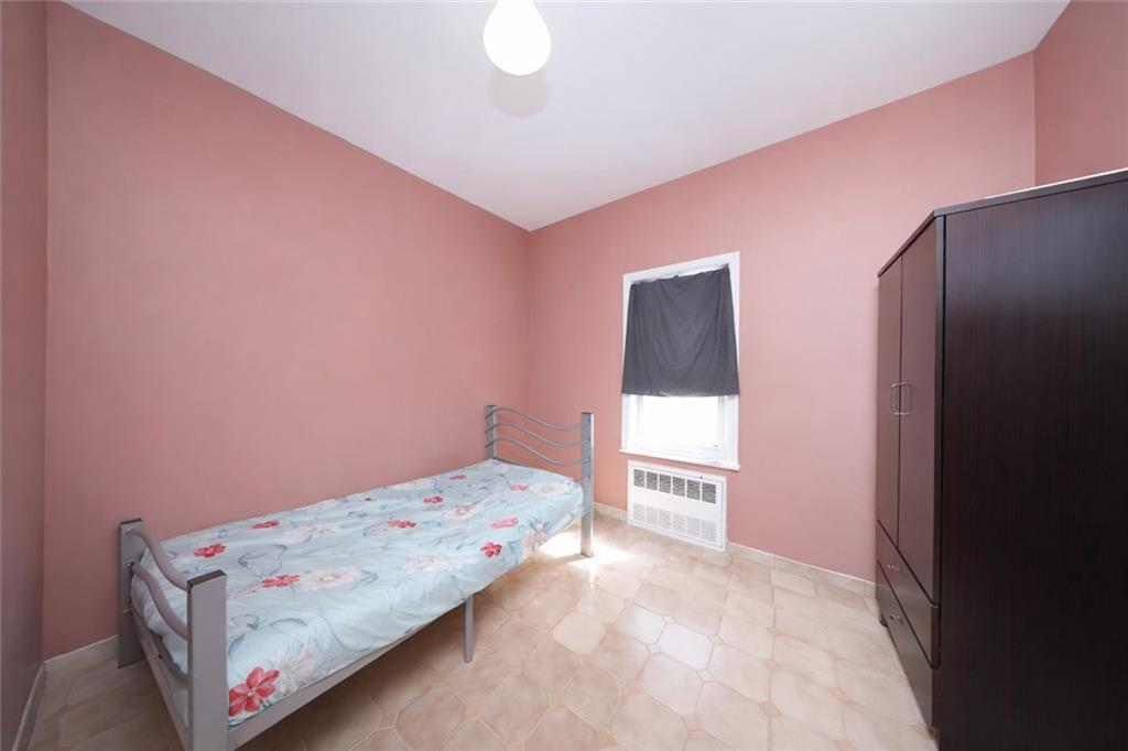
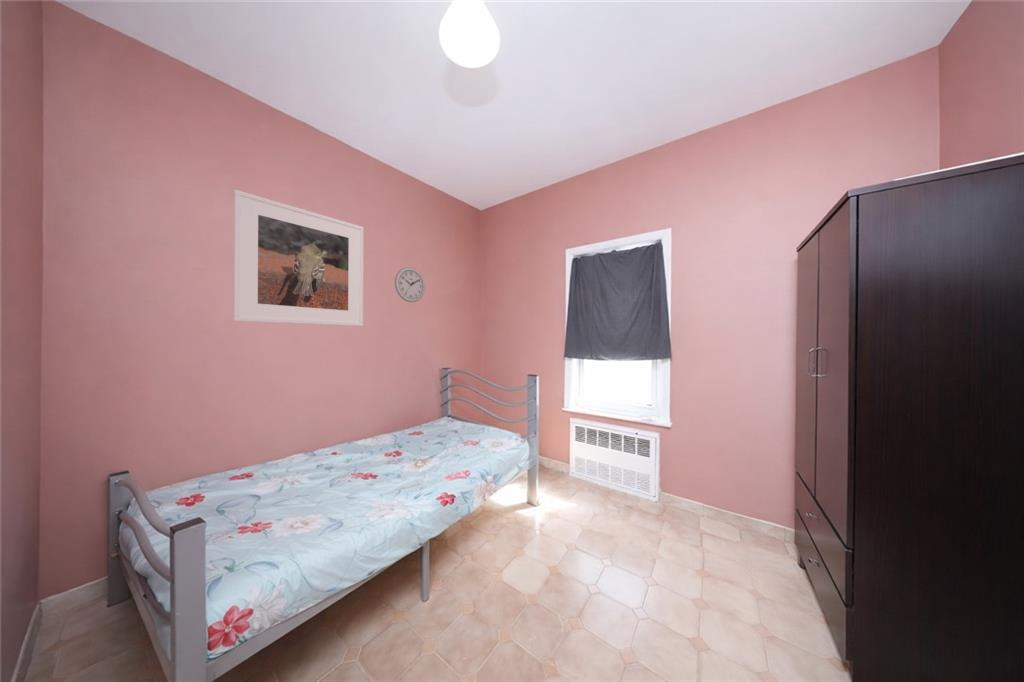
+ wall clock (410, 284)
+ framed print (307, 267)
